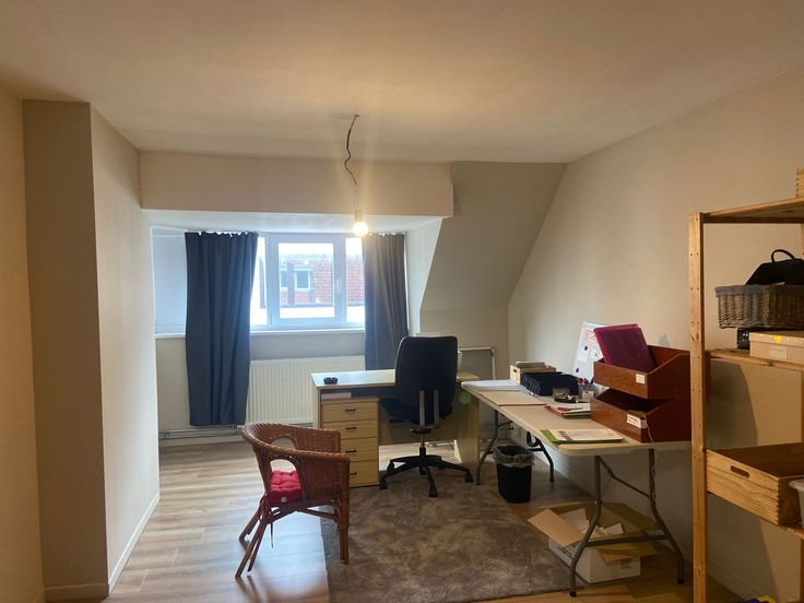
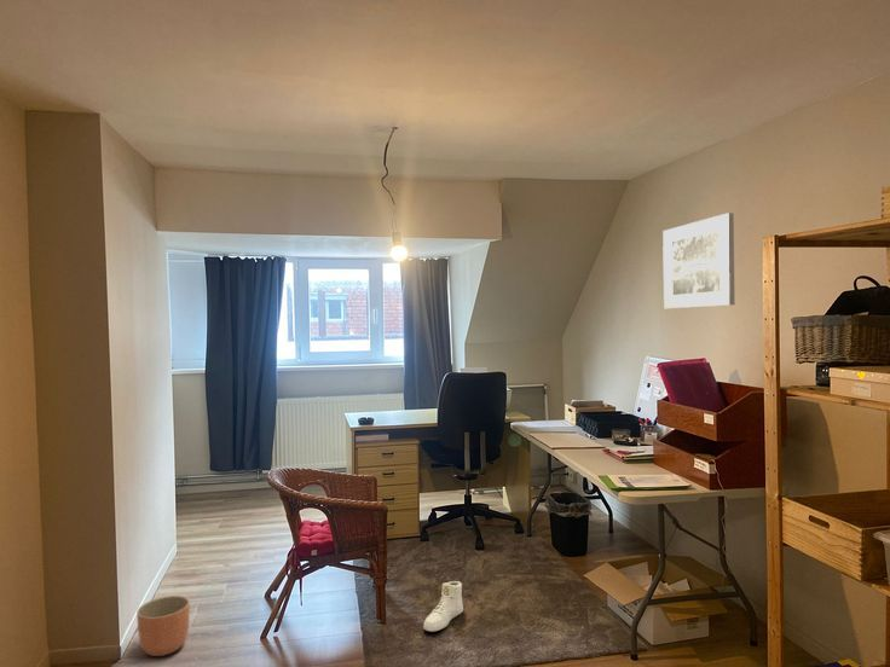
+ planter (163, 627)
+ sneaker (443, 602)
+ wall art (695, 265)
